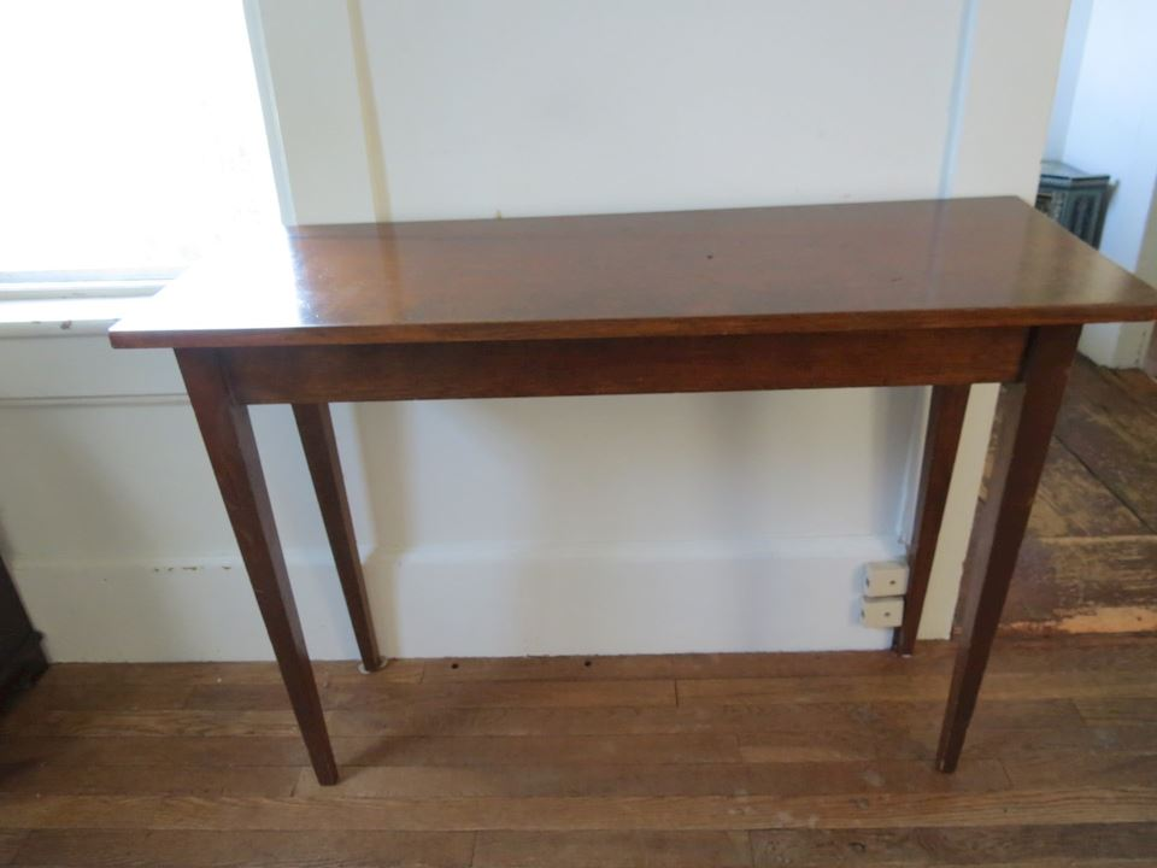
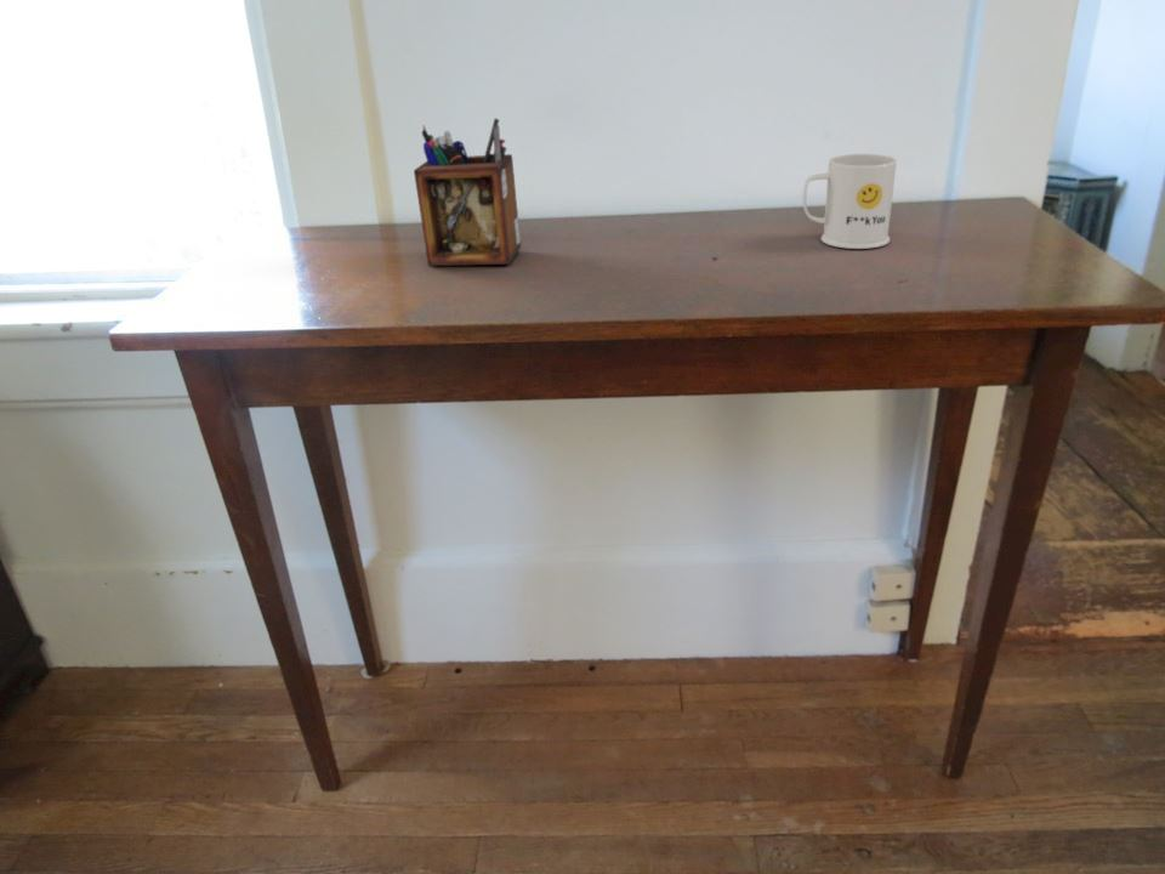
+ mug (848, 200)
+ desk organizer (467, 192)
